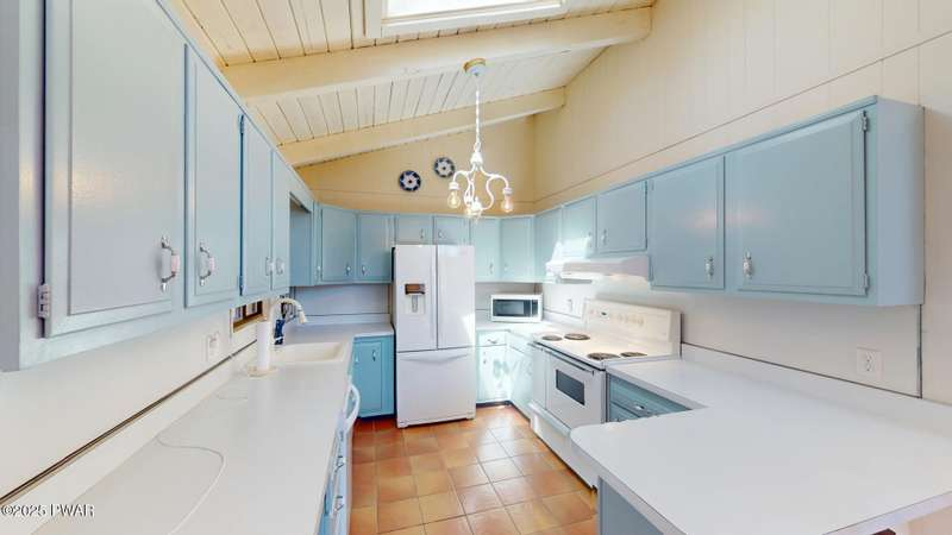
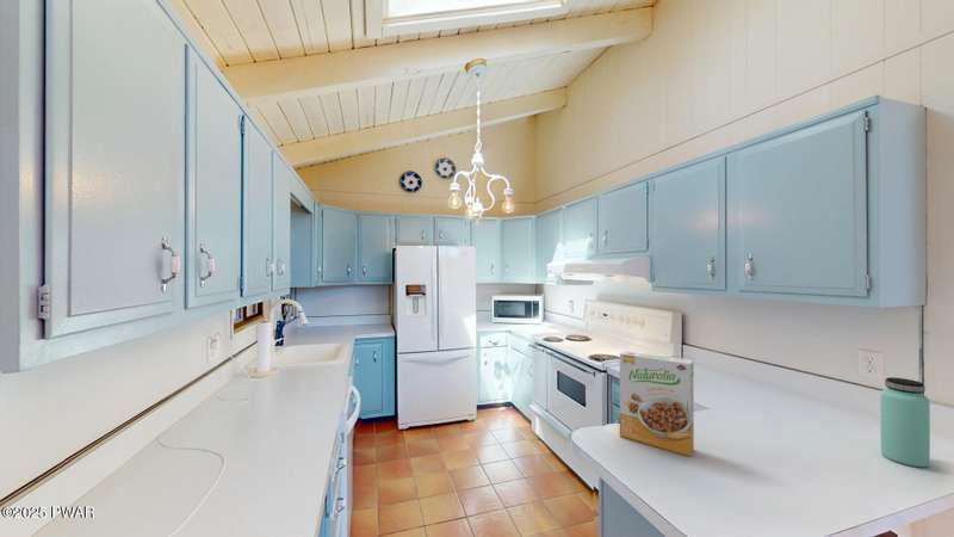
+ bottle (904, 420)
+ cereal box (655, 399)
